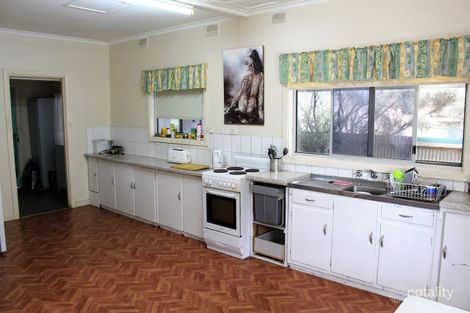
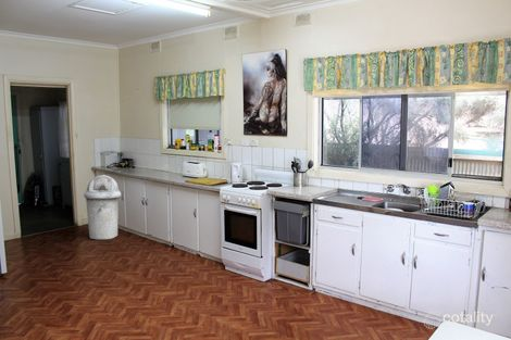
+ trash can (102, 205)
